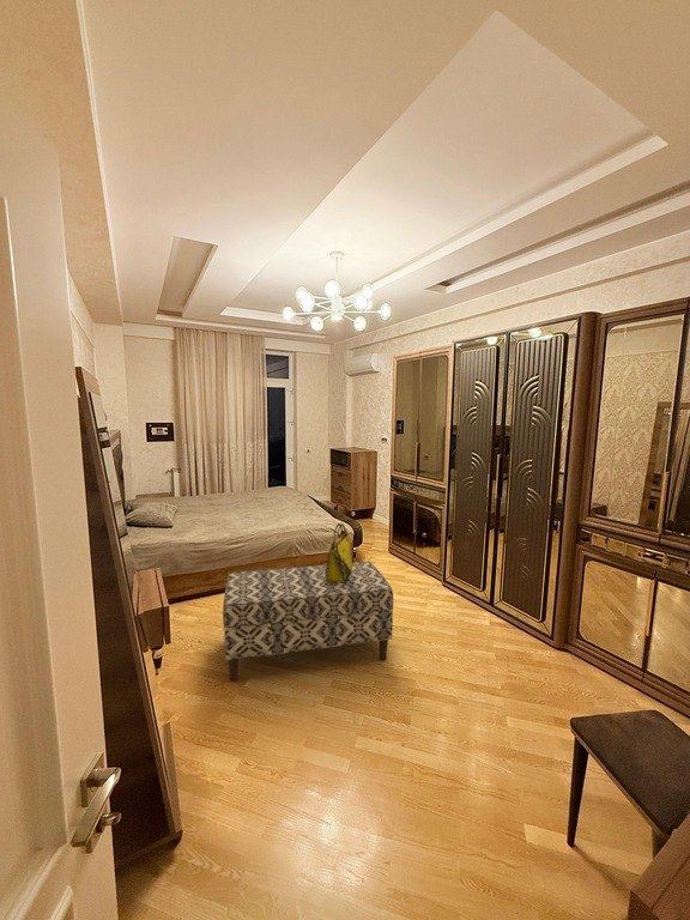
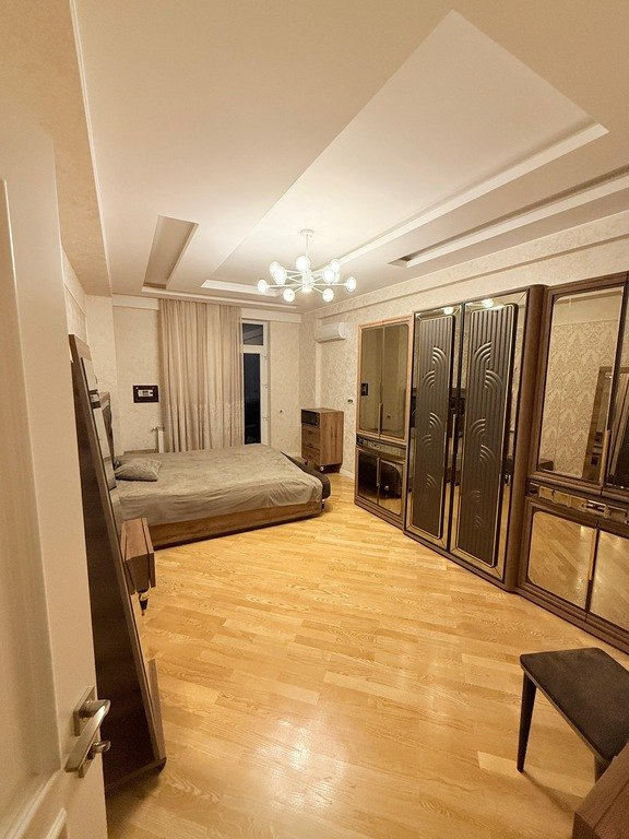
- tote bag (339, 549)
- bench (307, 615)
